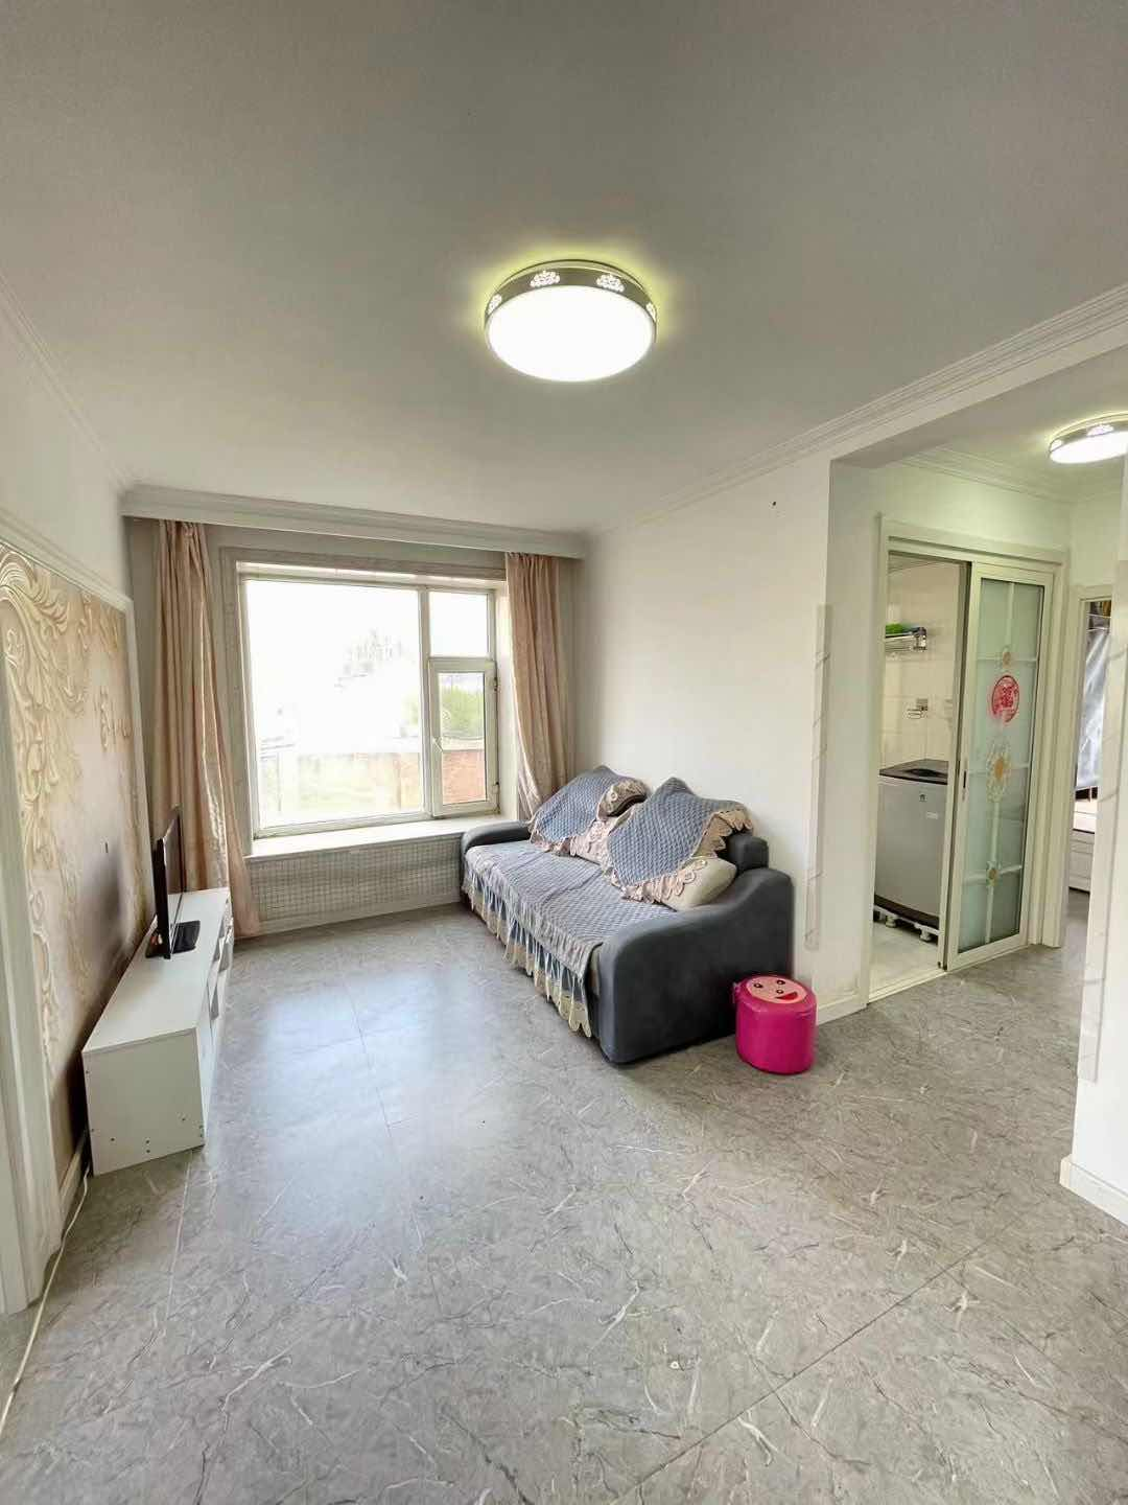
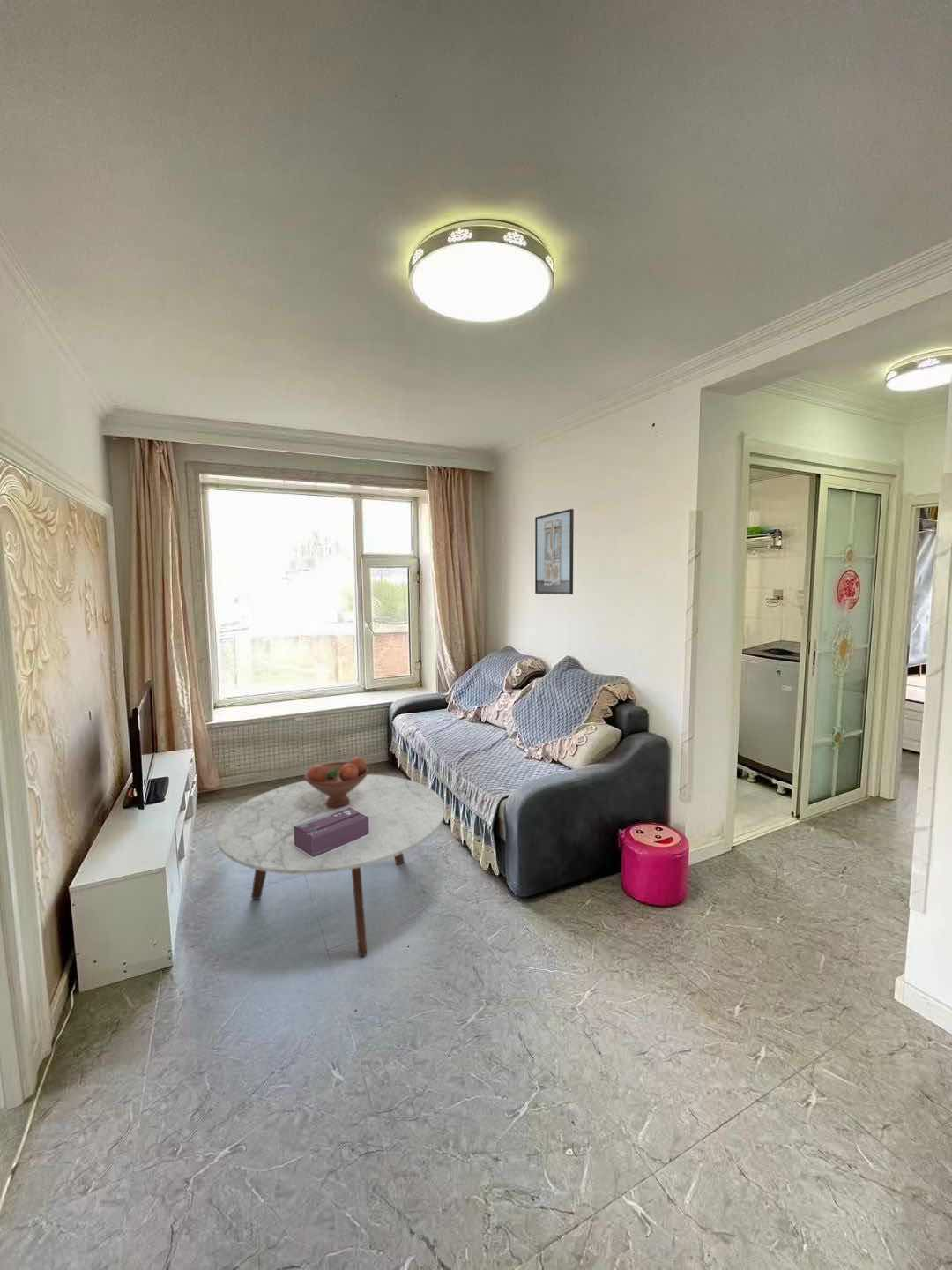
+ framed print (553, 554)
+ fruit bowl (337, 781)
+ coffee table (338, 857)
+ tissue box (331, 829)
